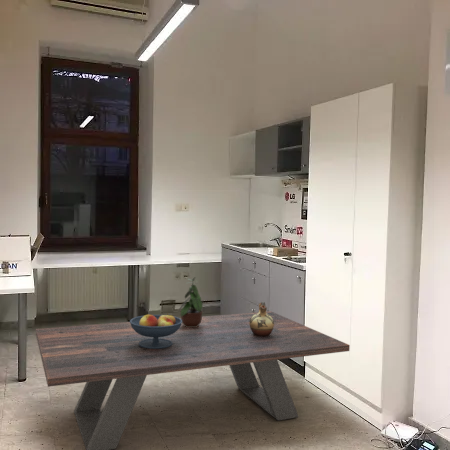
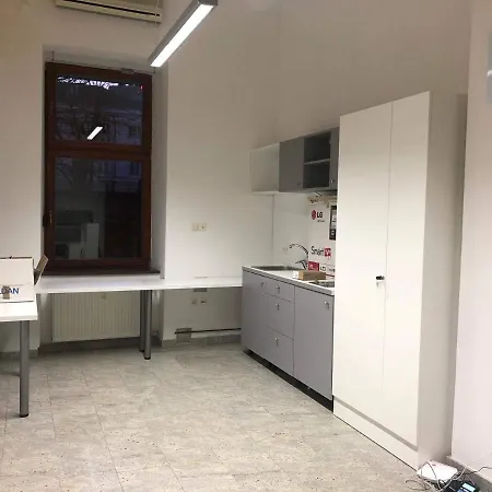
- dining table (184, 370)
- potted plant (192, 300)
- fruit bowl (156, 327)
- ceramic pitcher (261, 317)
